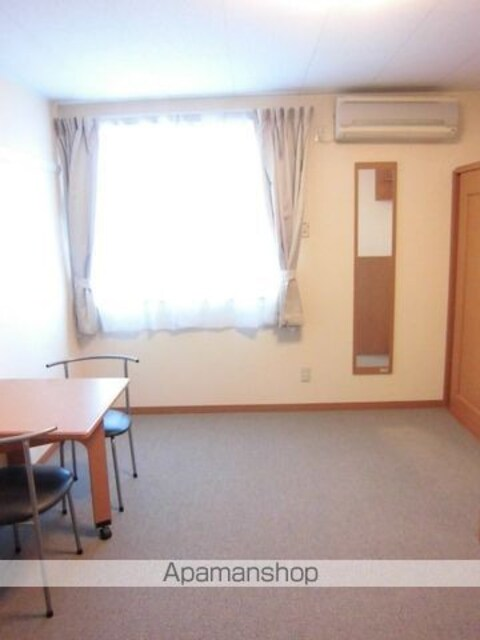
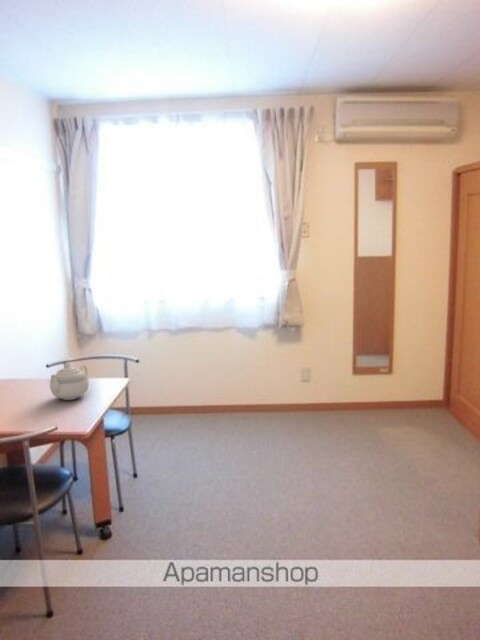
+ teapot (69, 380)
